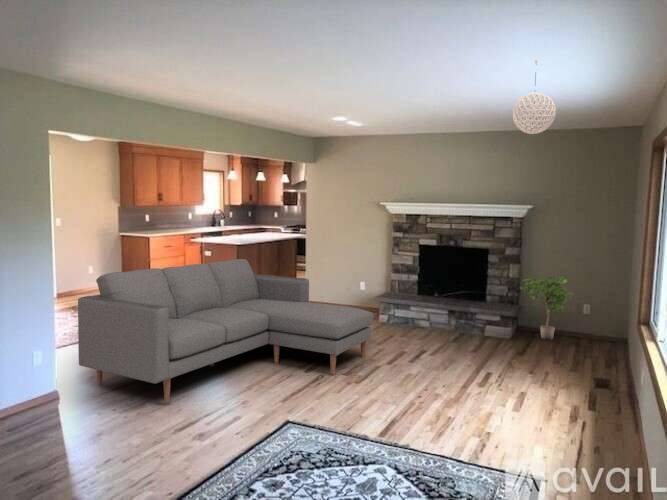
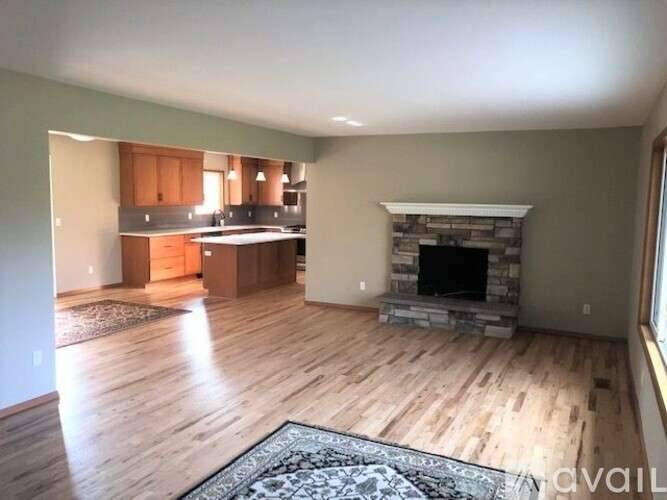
- pendant light (534, 97)
- sofa (242, 320)
- potted plant (546, 307)
